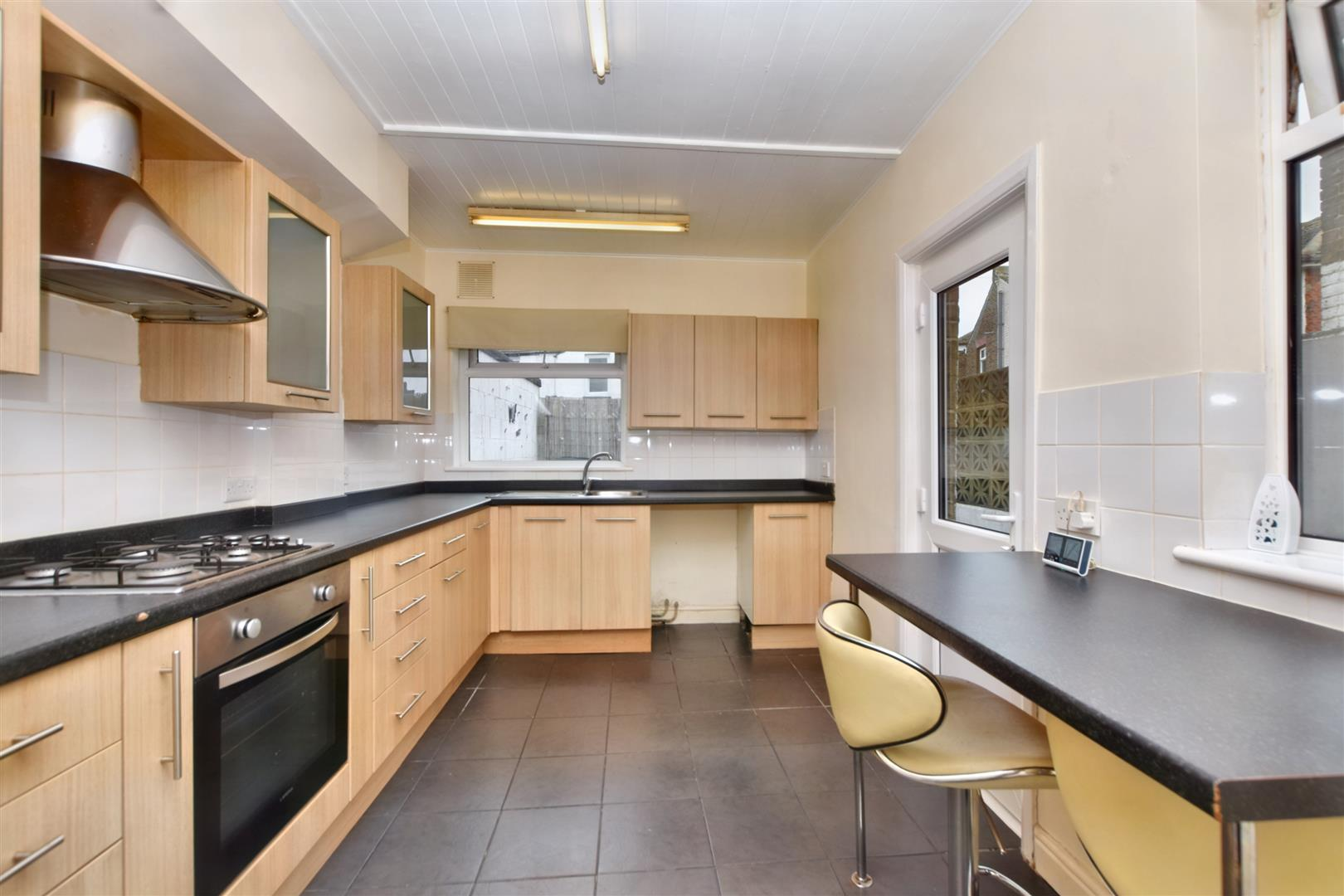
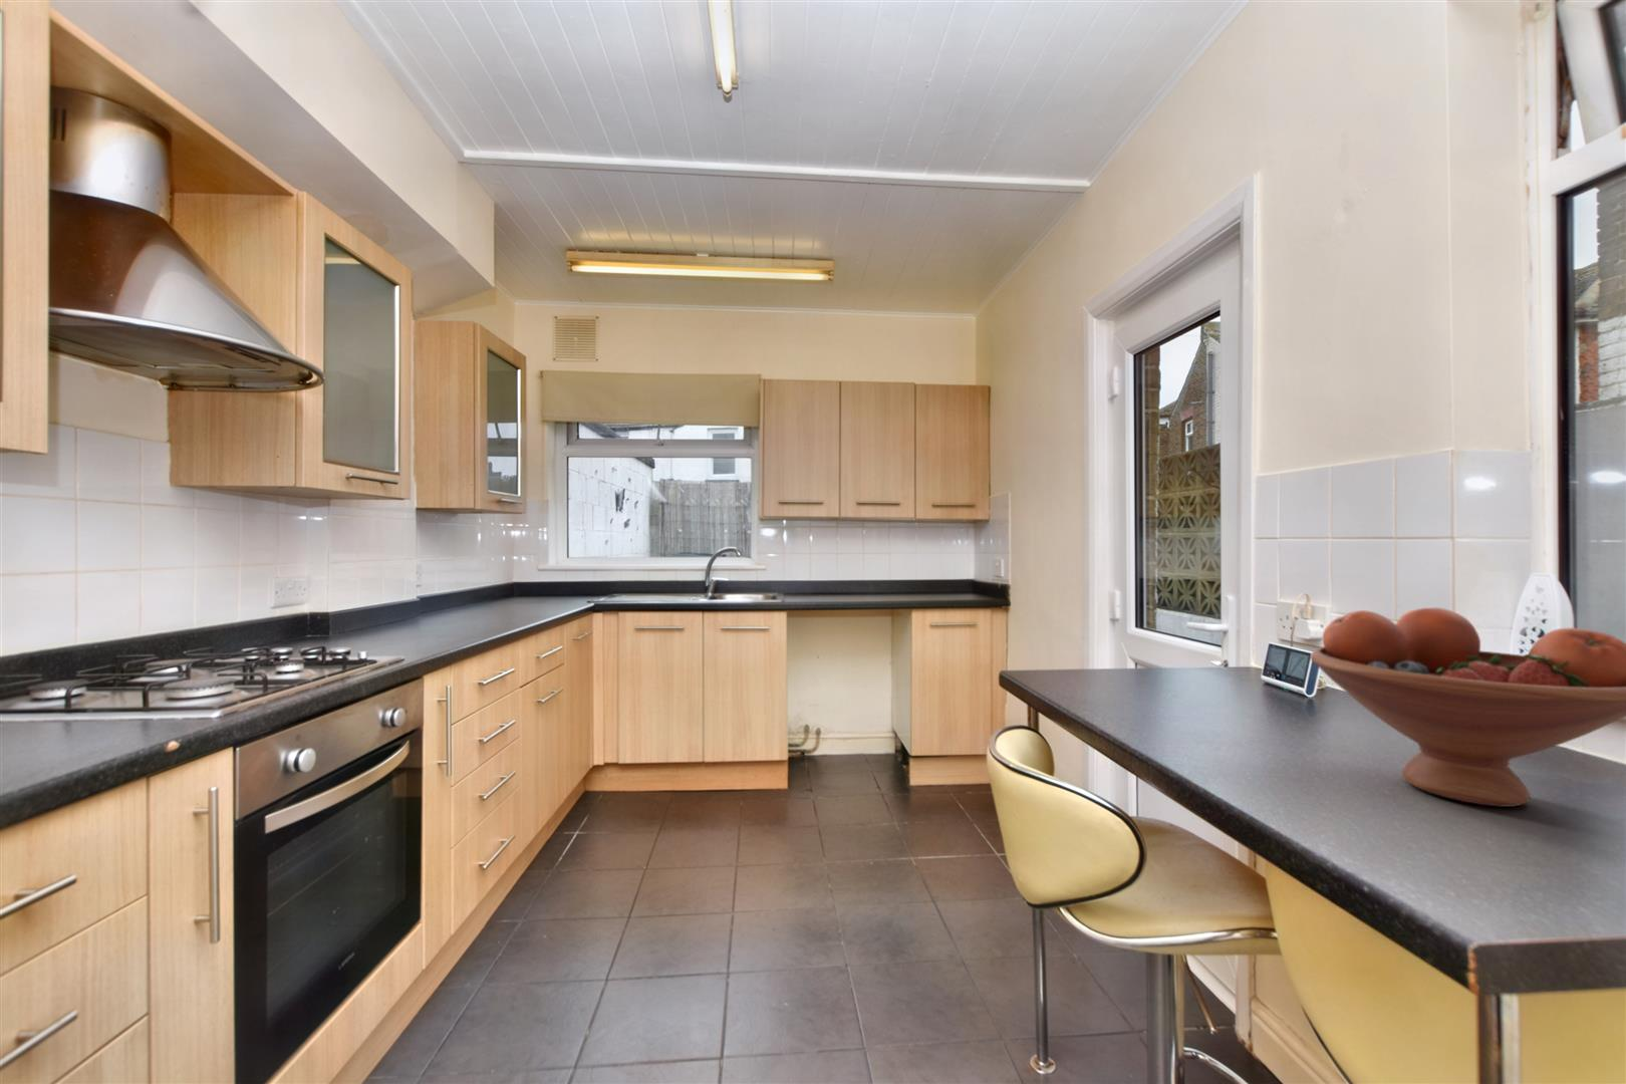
+ fruit bowl (1463, 703)
